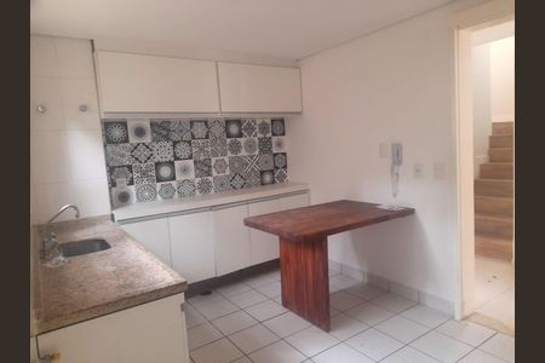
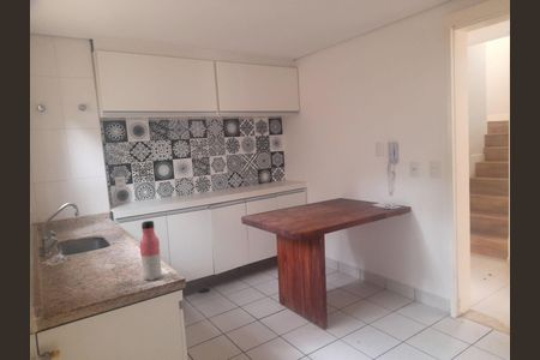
+ water bottle (150, 250)
